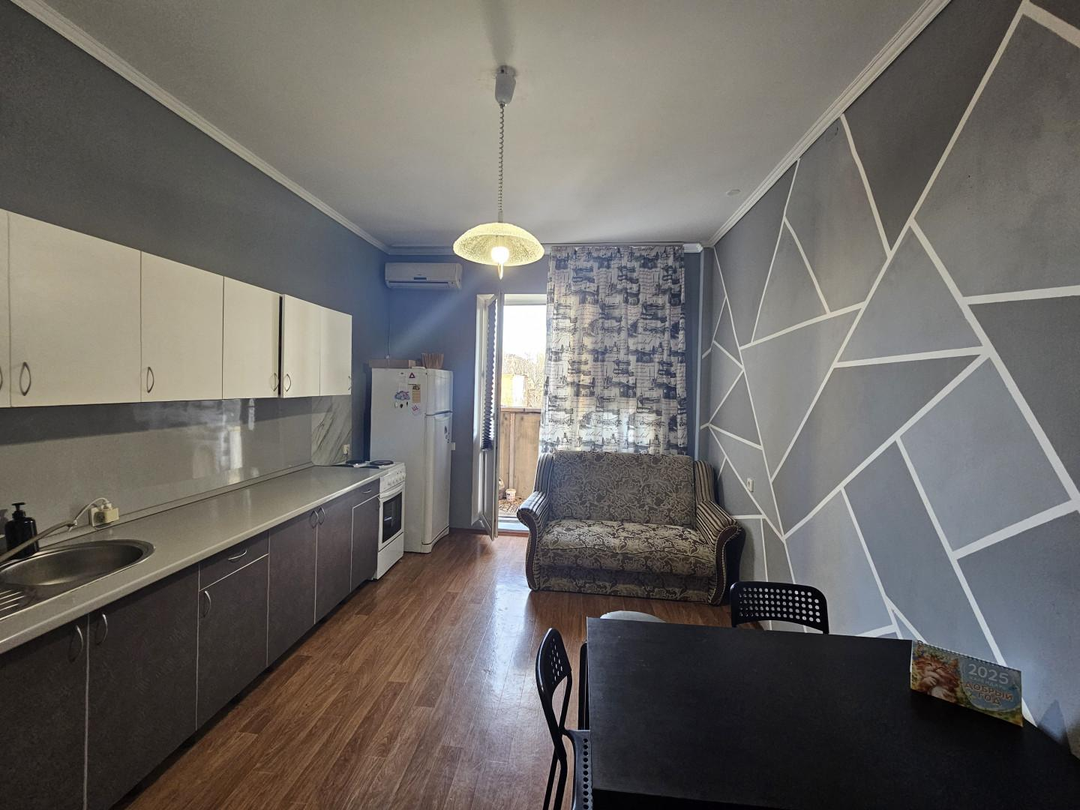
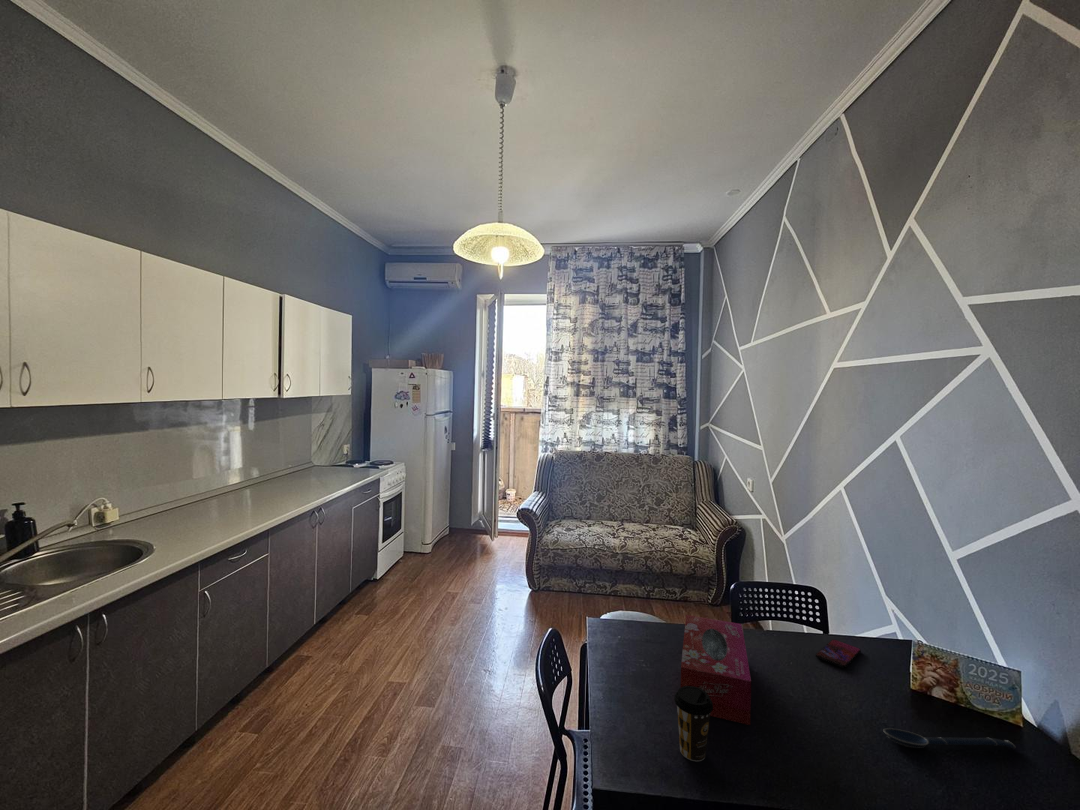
+ coffee cup (693, 723)
+ smartphone (838, 653)
+ spoon (950, 741)
+ tissue box (713, 662)
